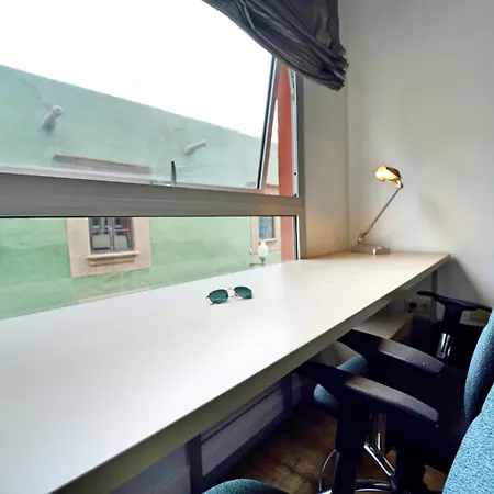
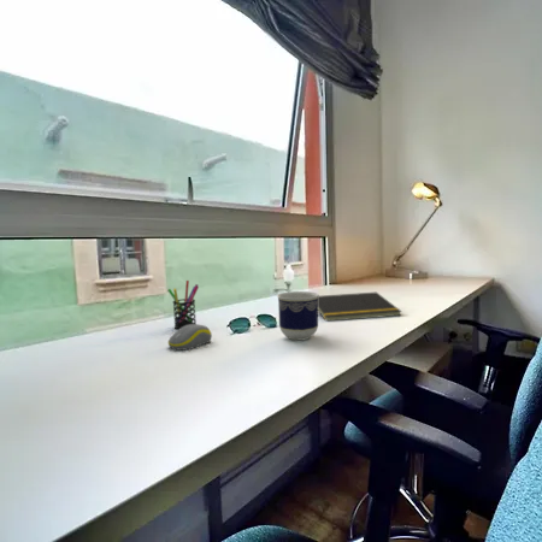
+ computer mouse (190, 335)
+ notepad (353, 305)
+ pen holder (182, 304)
+ cup (301, 314)
